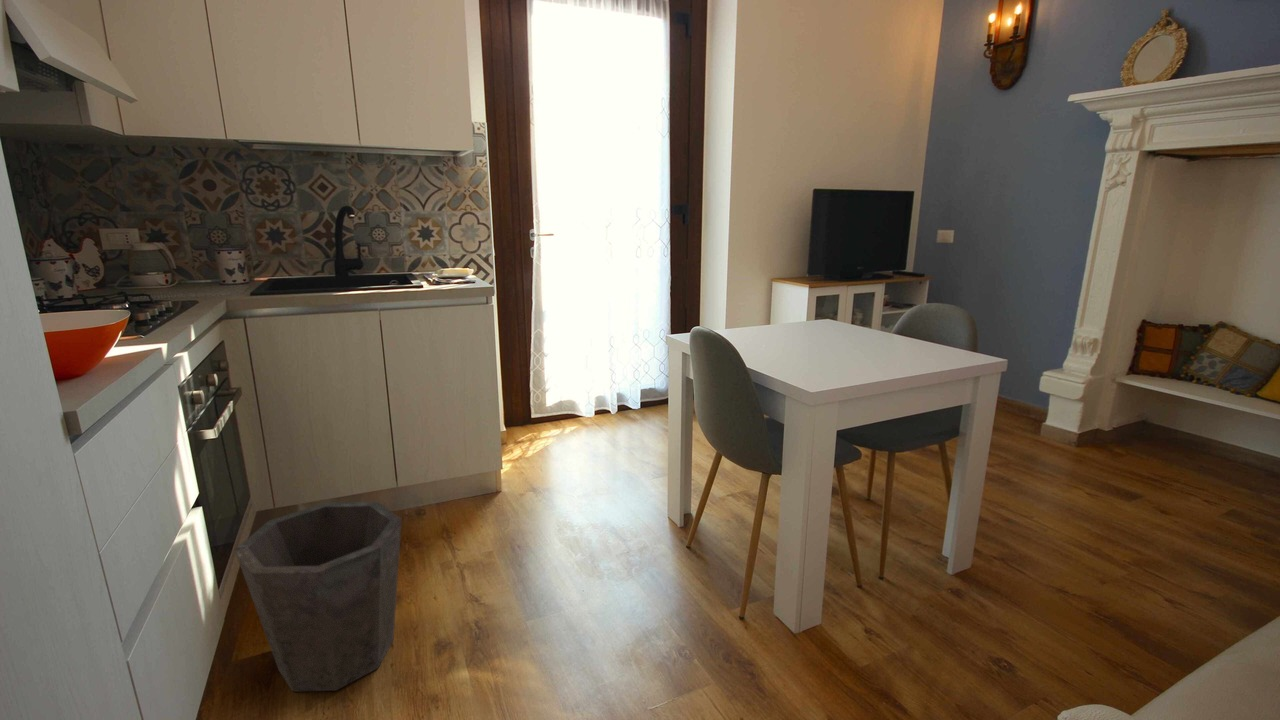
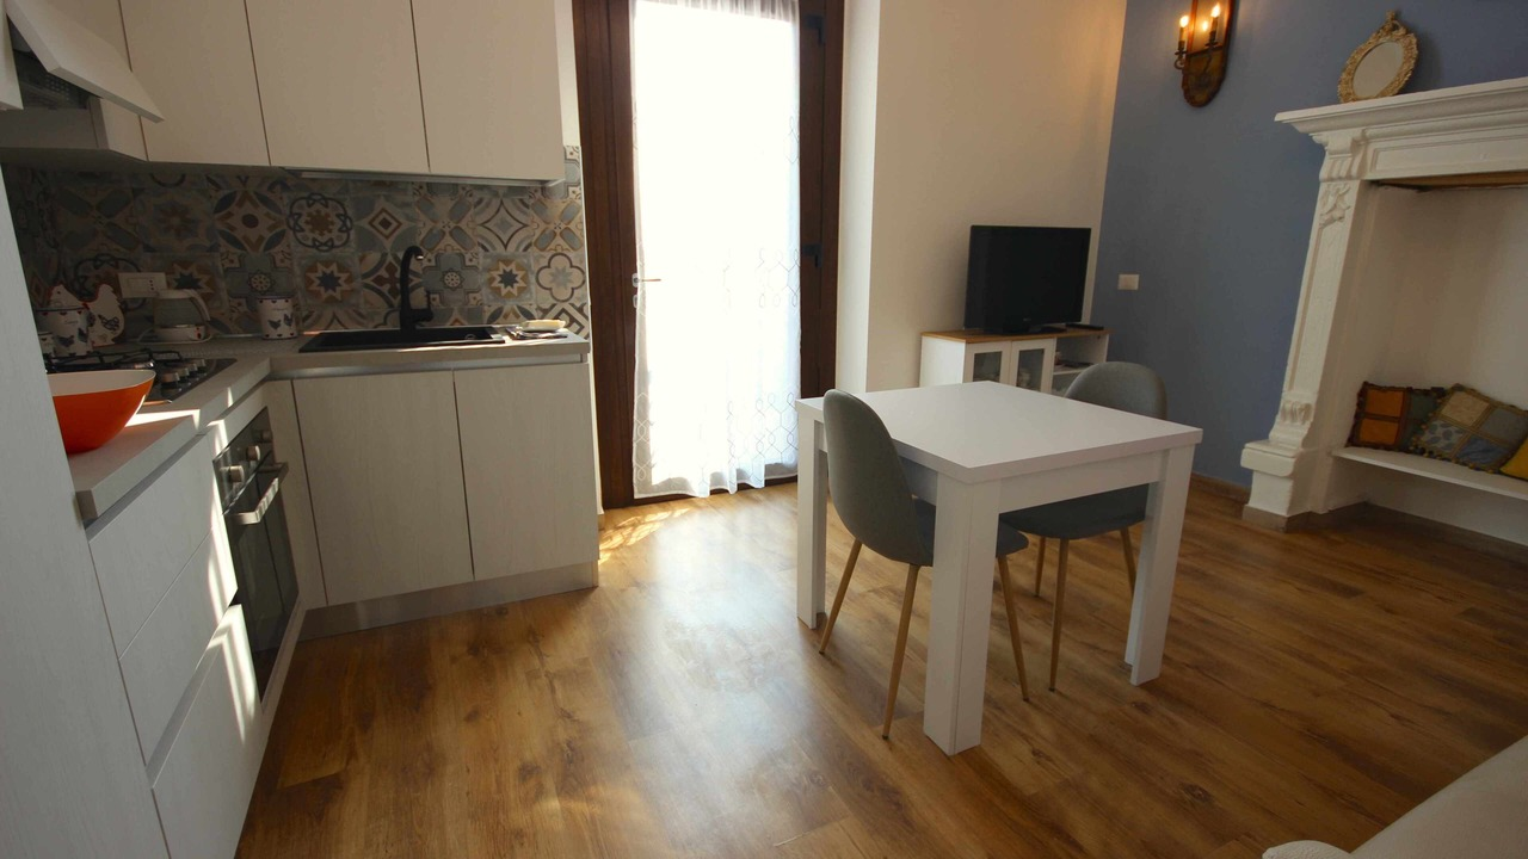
- waste bin (330, 595)
